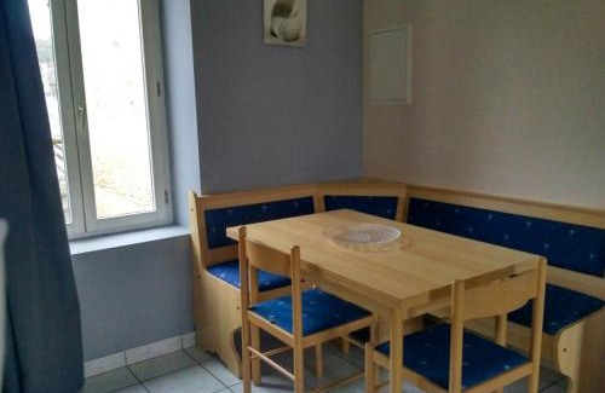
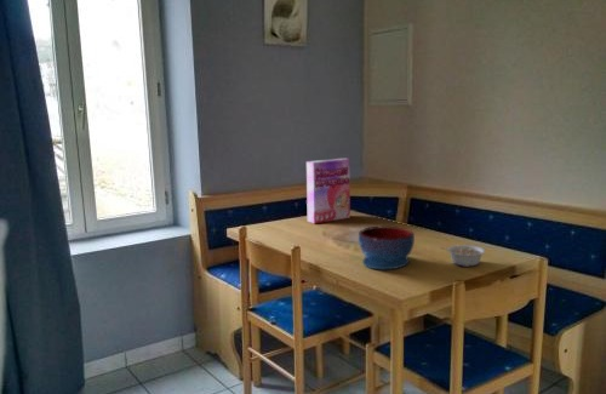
+ cereal box (328, 189)
+ bowl (385, 246)
+ legume (464, 255)
